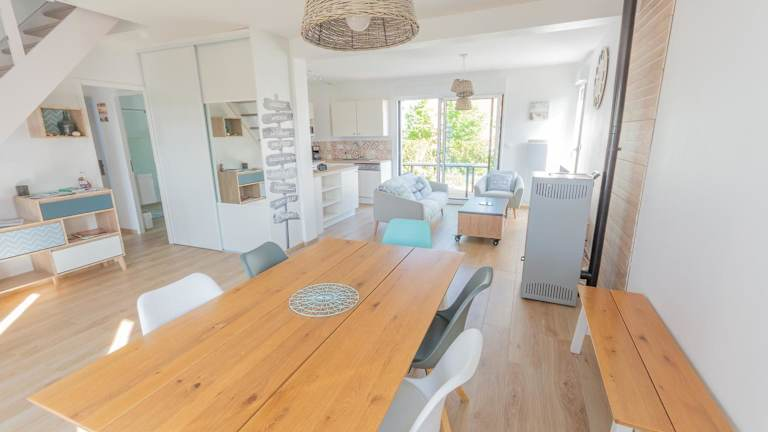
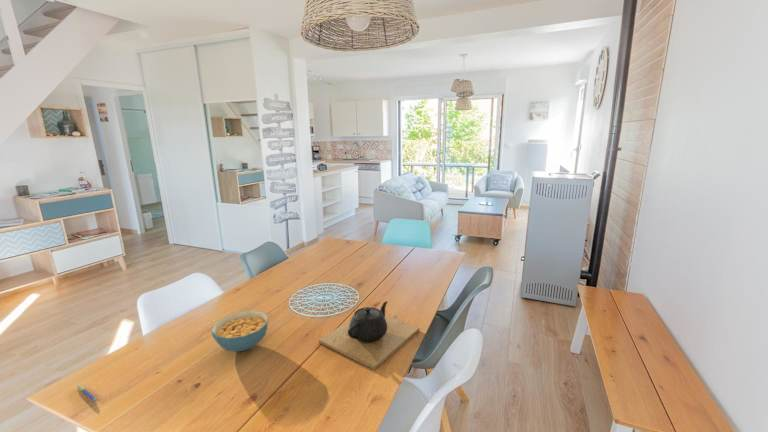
+ cereal bowl (242, 334)
+ pen (86, 392)
+ teapot (370, 321)
